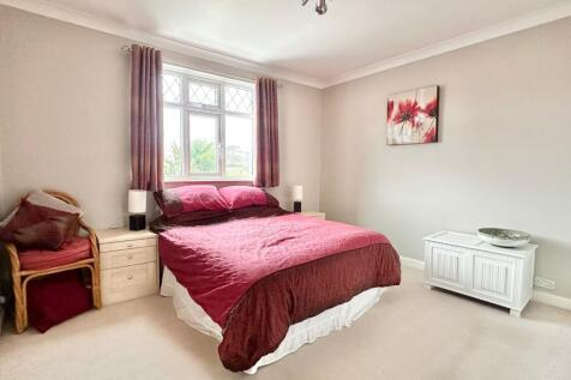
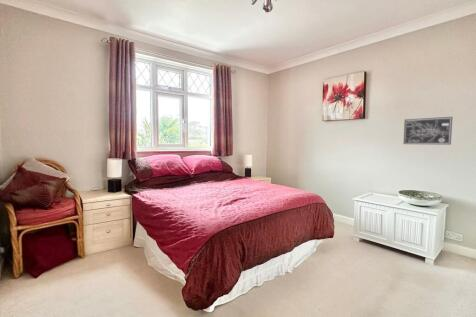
+ wall art (426, 131)
